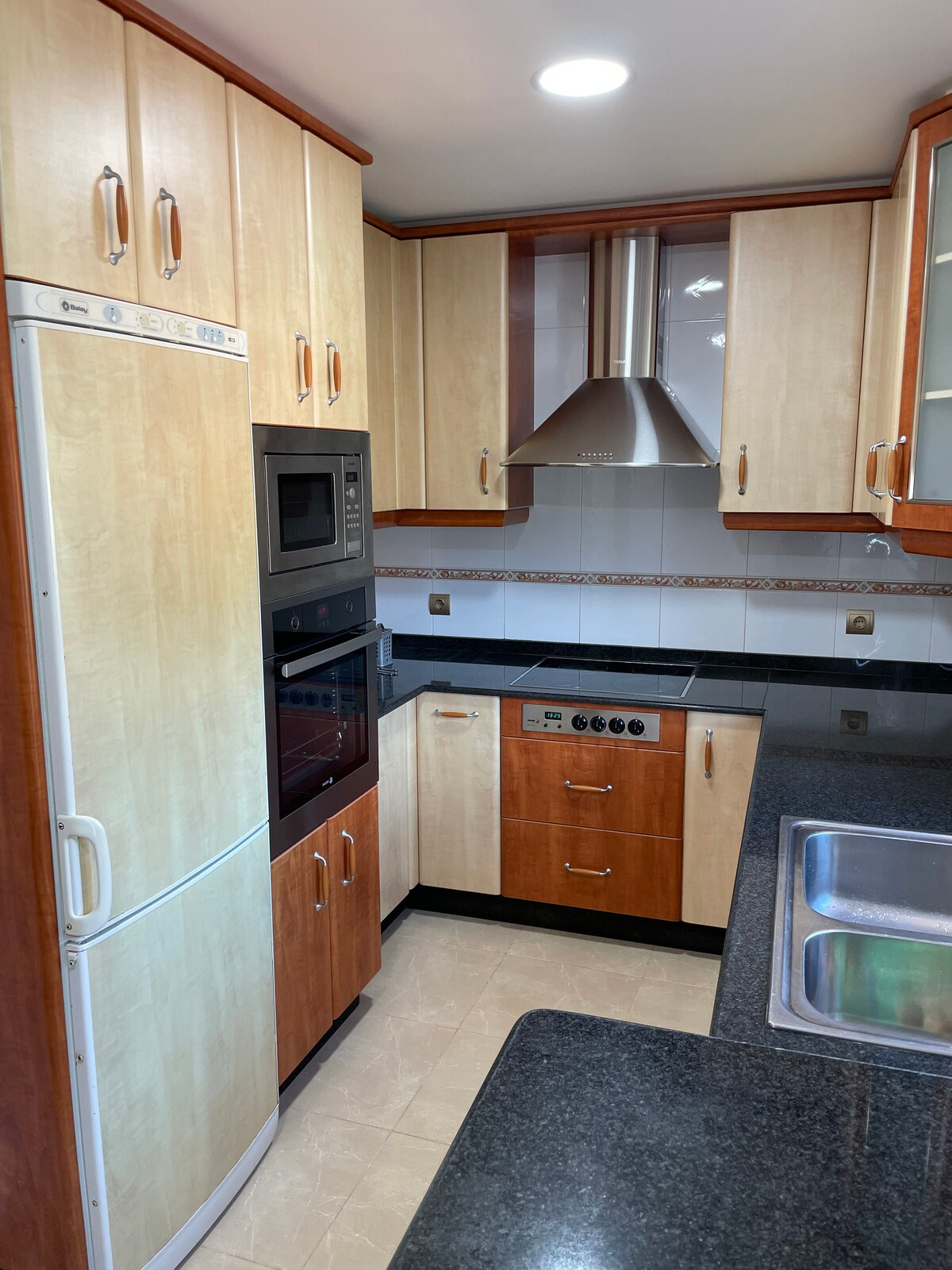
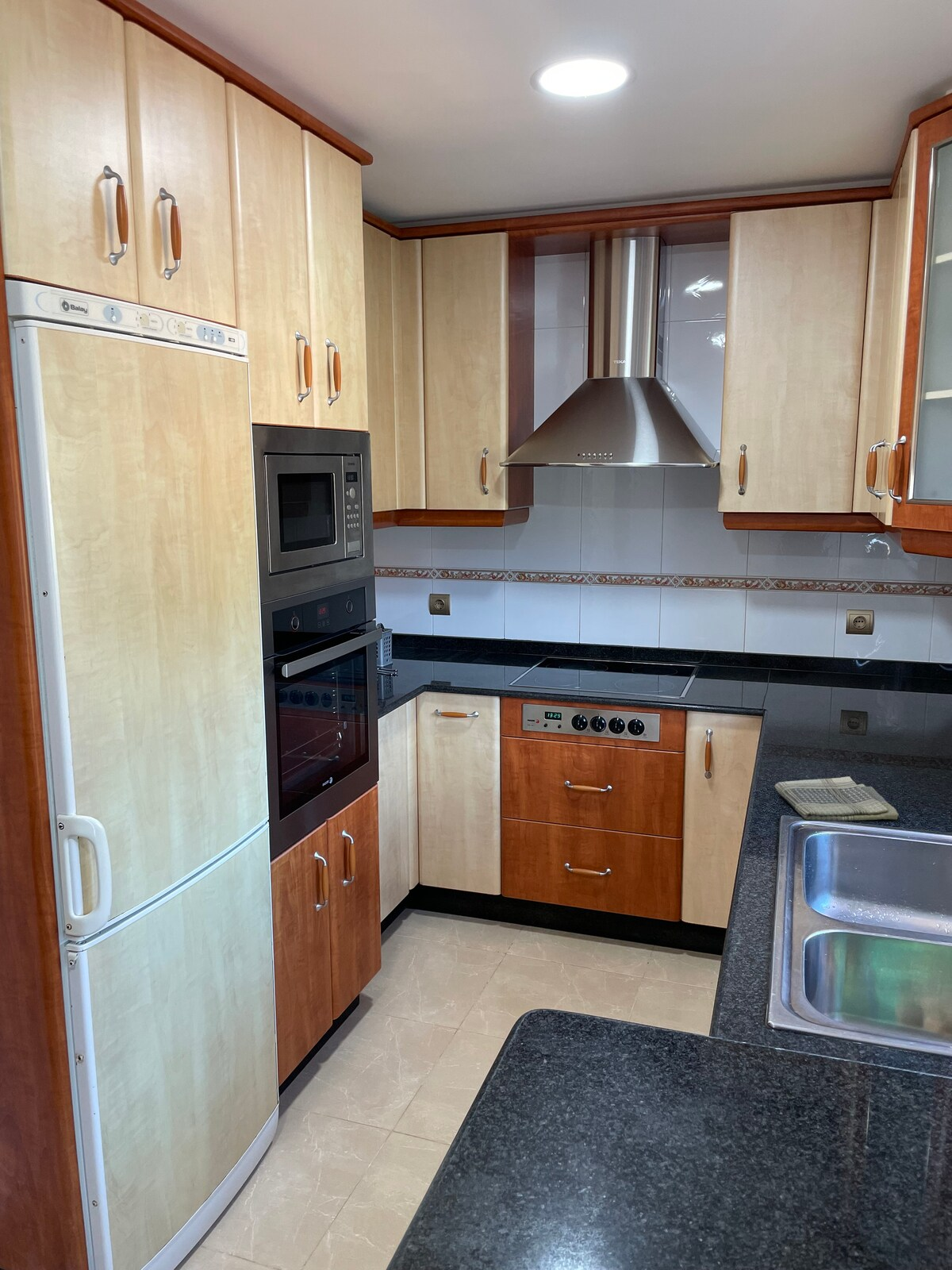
+ dish towel (835, 798)
